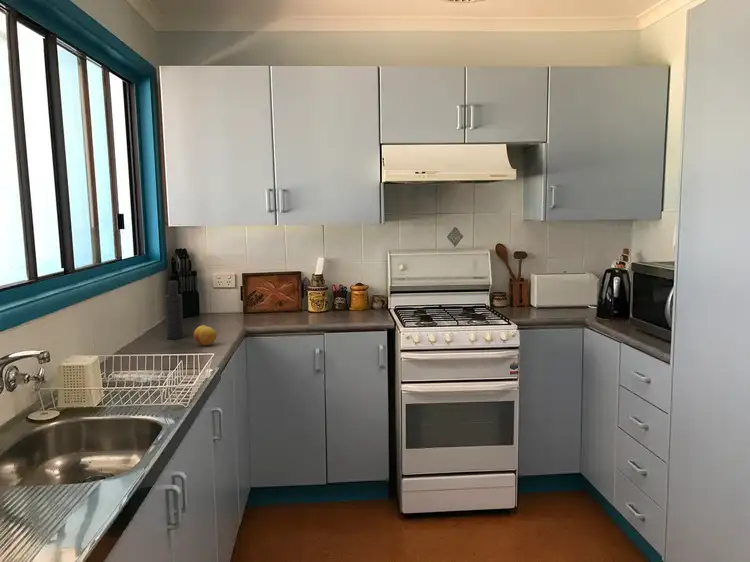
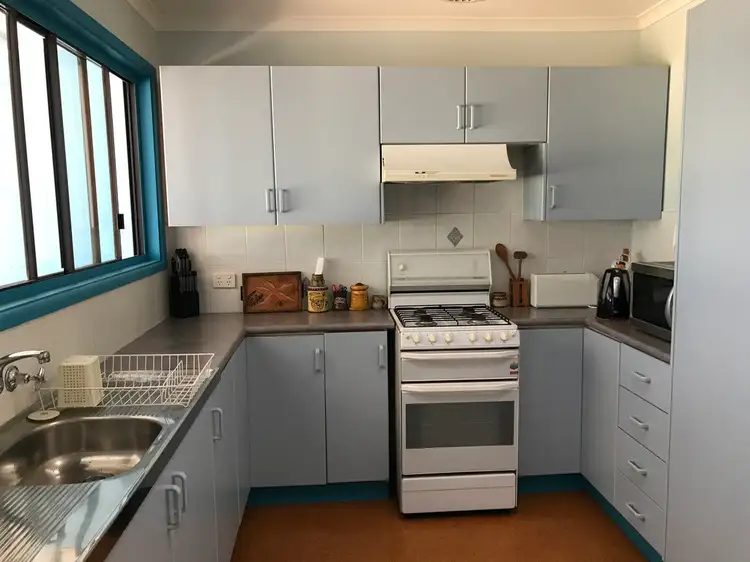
- atomizer (174, 309)
- fruit (205, 335)
